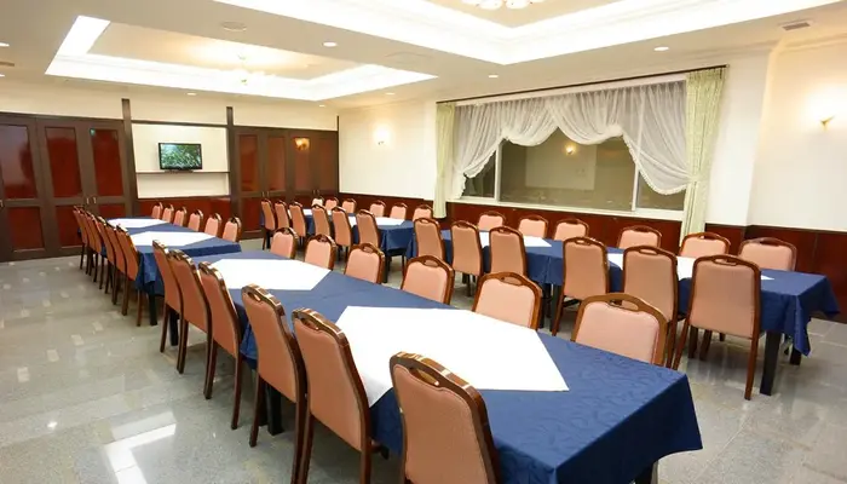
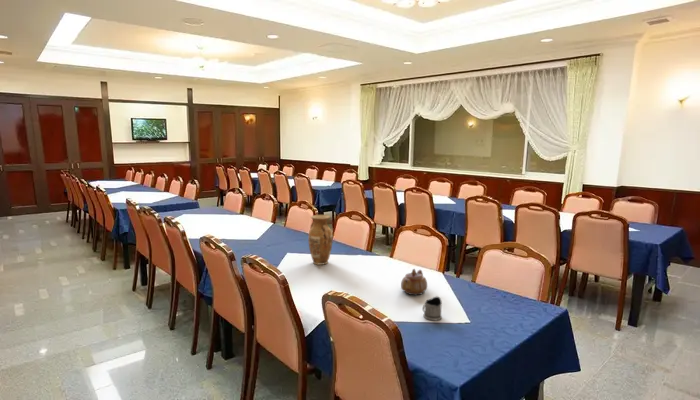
+ teapot (415, 280)
+ vase (320, 239)
+ tea glass holder (430, 308)
